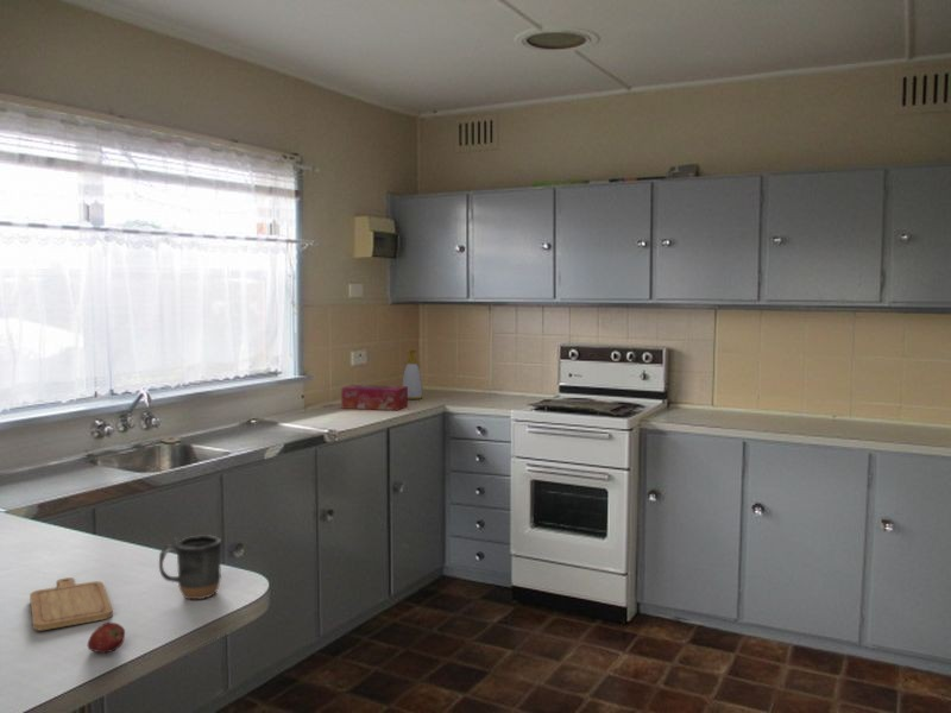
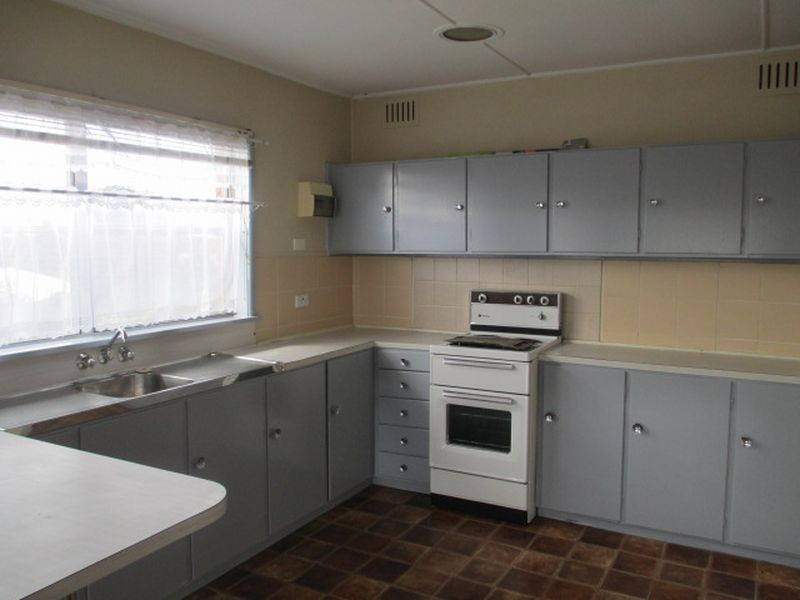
- soap bottle (411, 373)
- chopping board (69, 599)
- mug (191, 563)
- fruit (105, 637)
- tissue box (374, 397)
